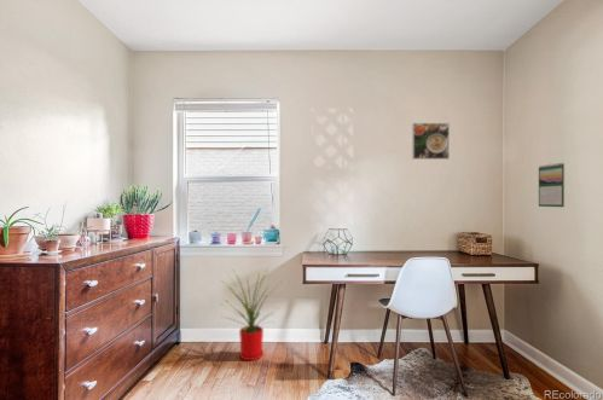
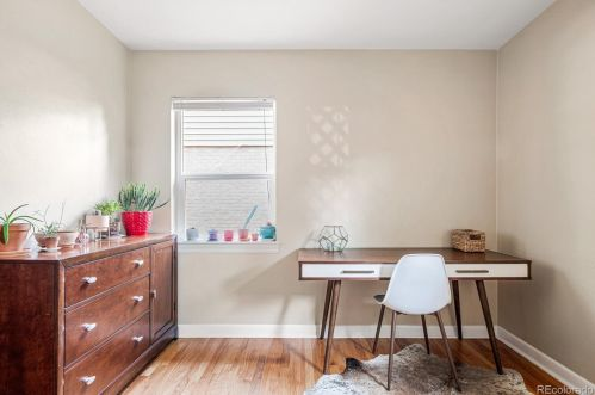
- calendar (550, 185)
- house plant (251, 312)
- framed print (430, 140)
